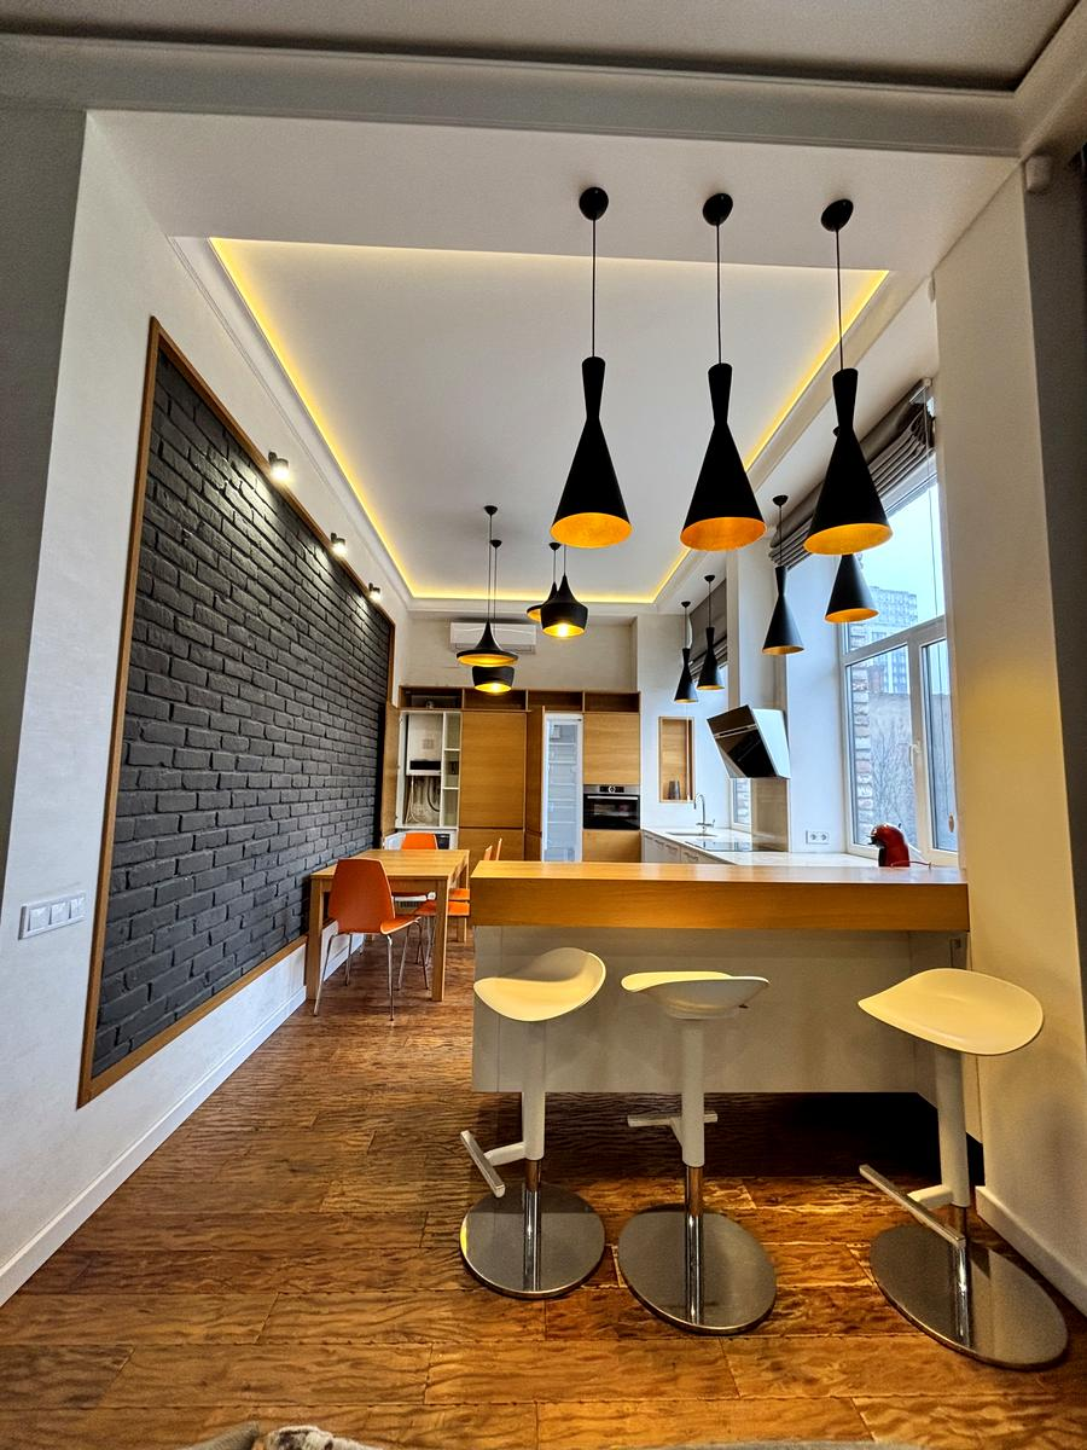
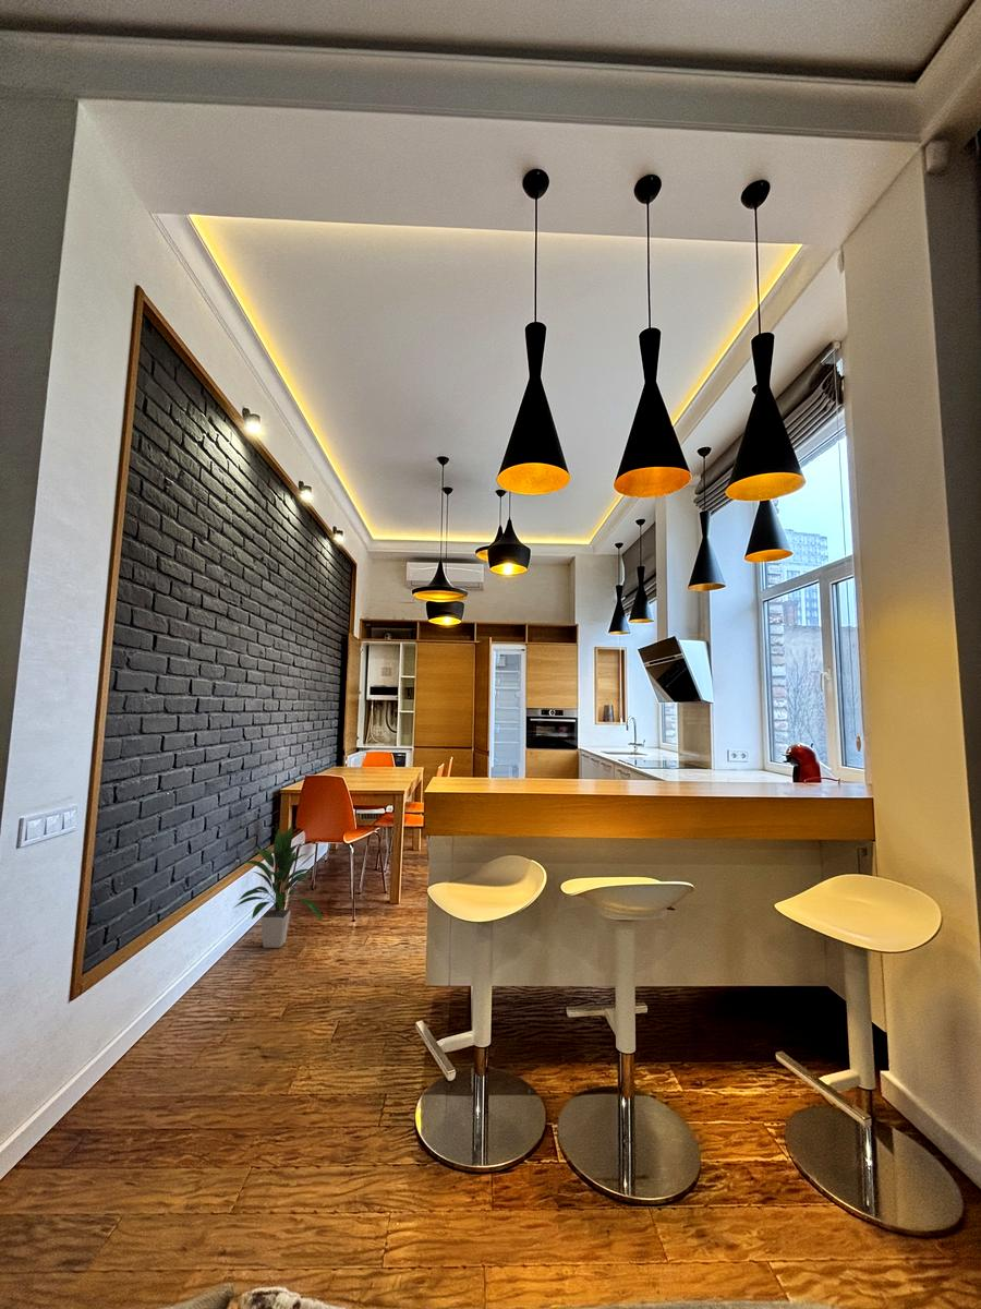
+ indoor plant (279, 887)
